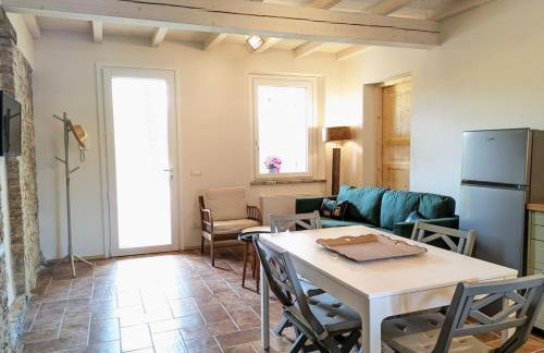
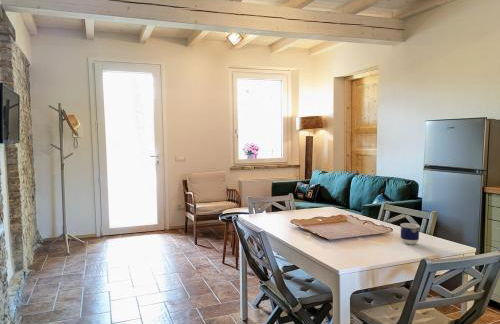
+ cup (408, 234)
